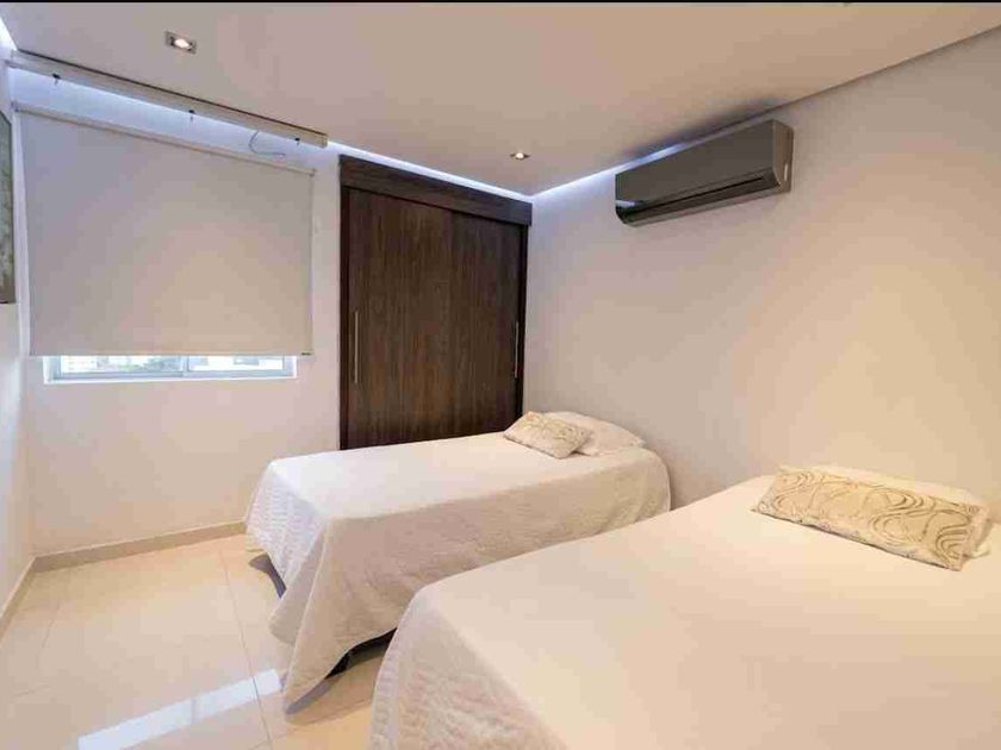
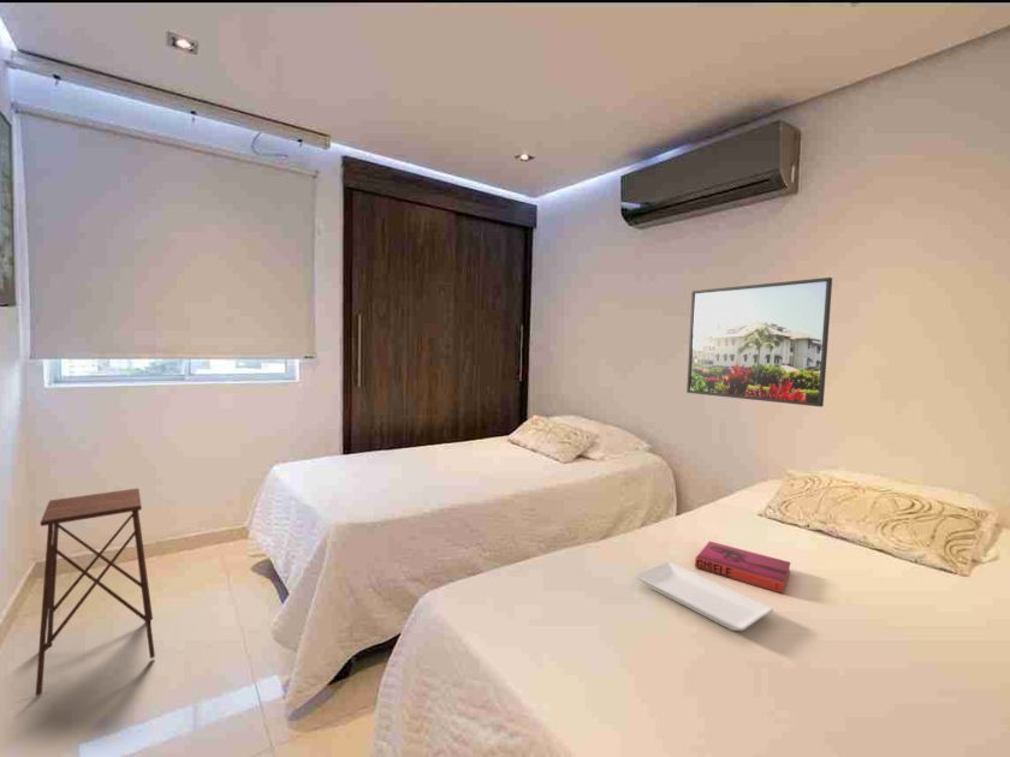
+ side table (99, 578)
+ tray (699, 595)
+ hardback book (742, 565)
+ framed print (750, 342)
